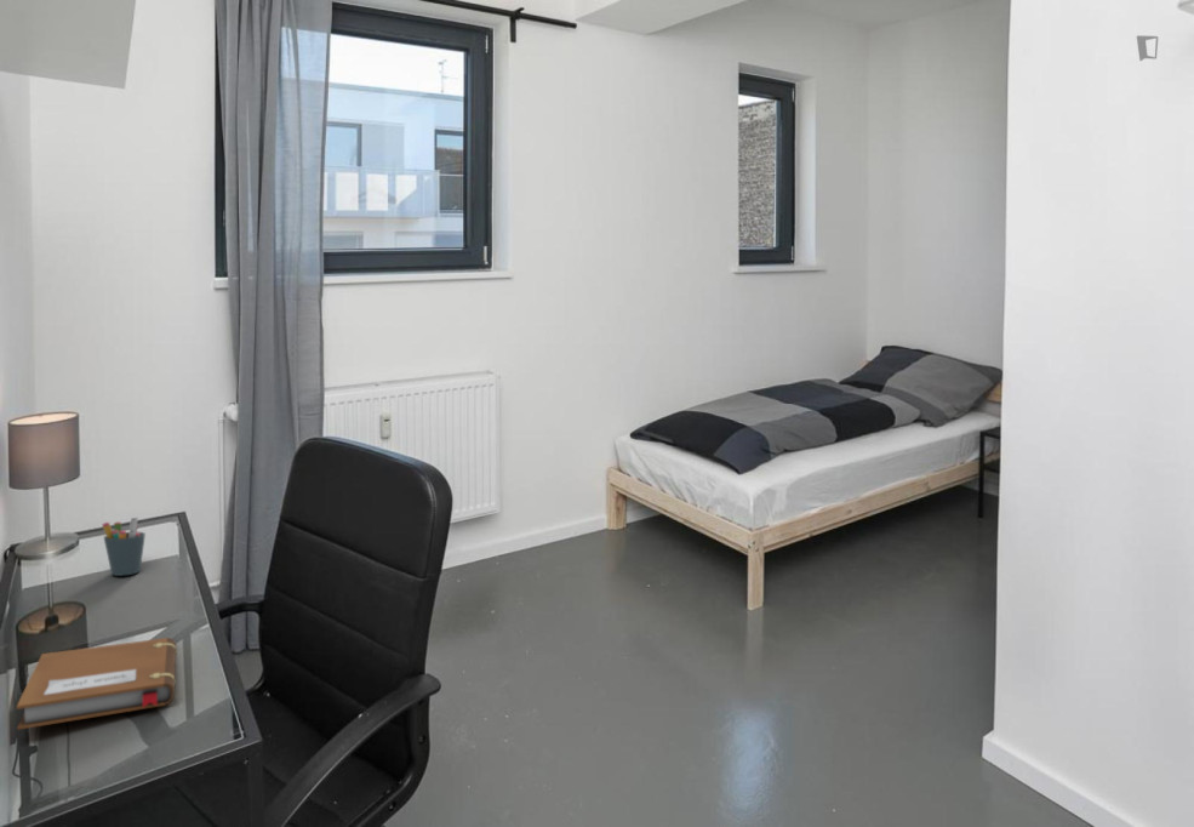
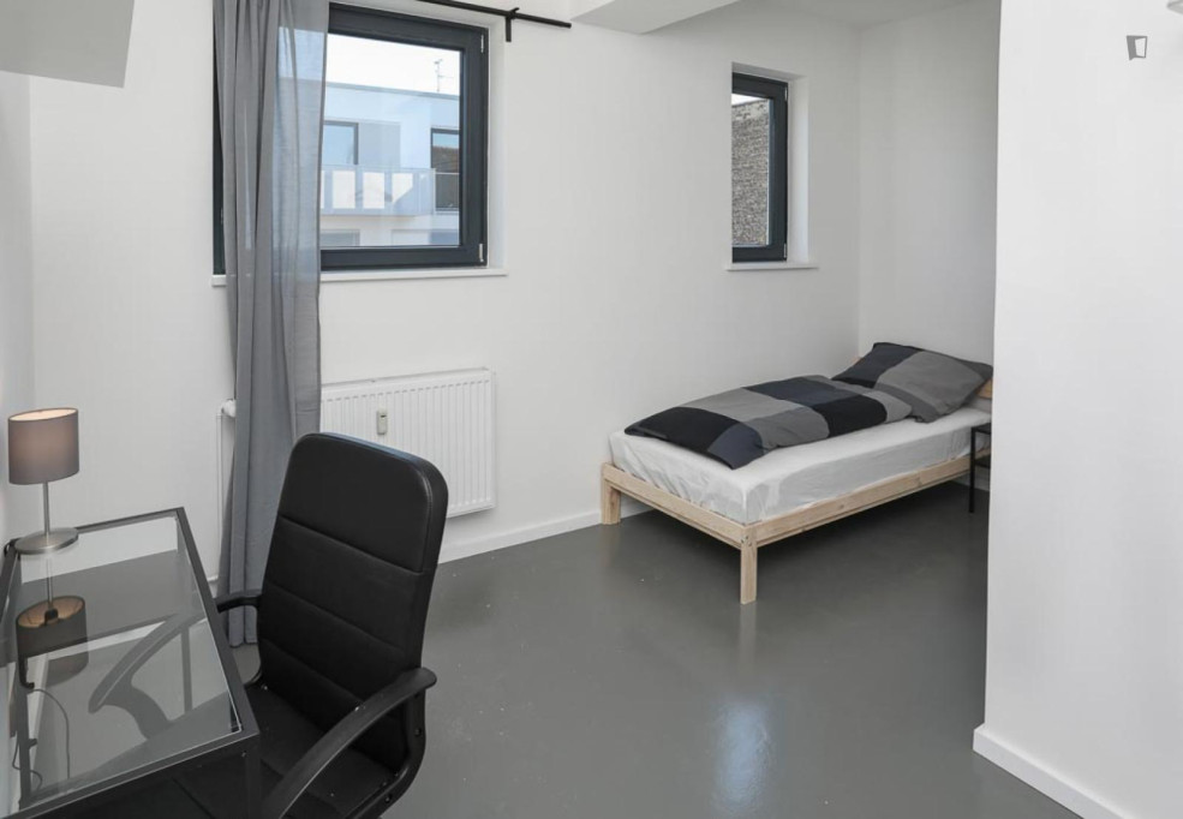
- pen holder (124, 543)
- notebook (104, 679)
